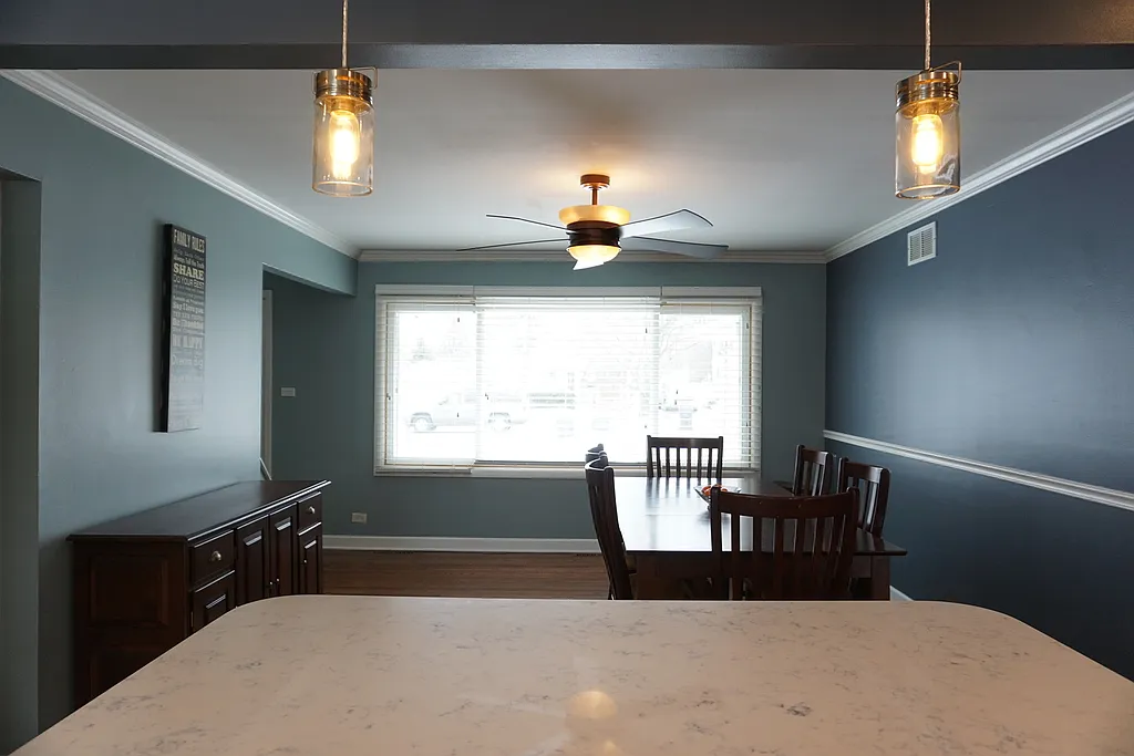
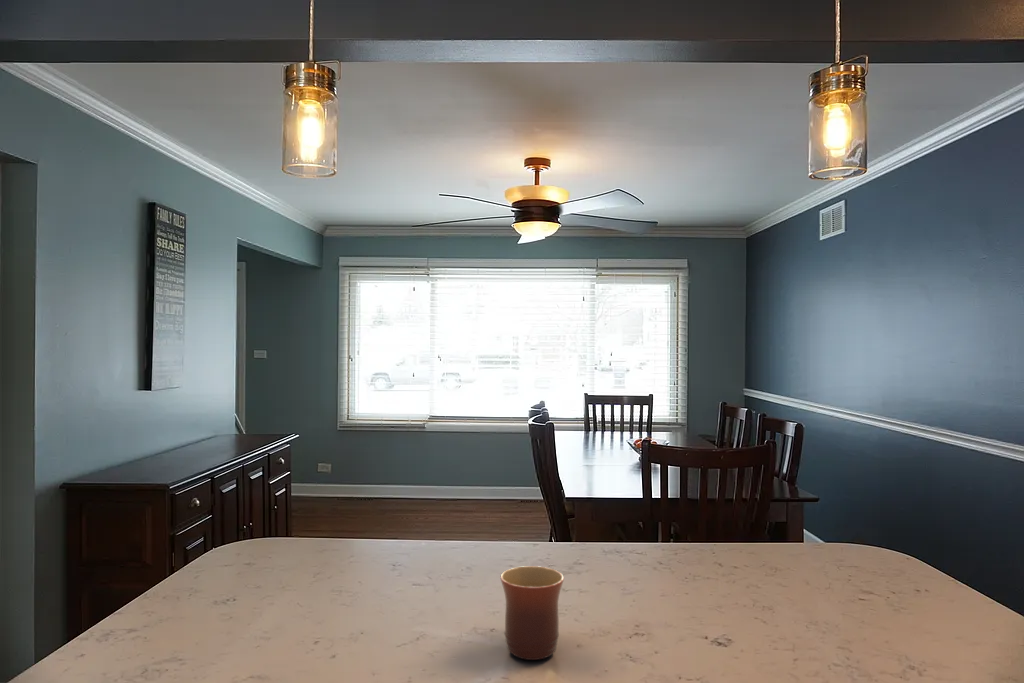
+ mug (530, 609)
